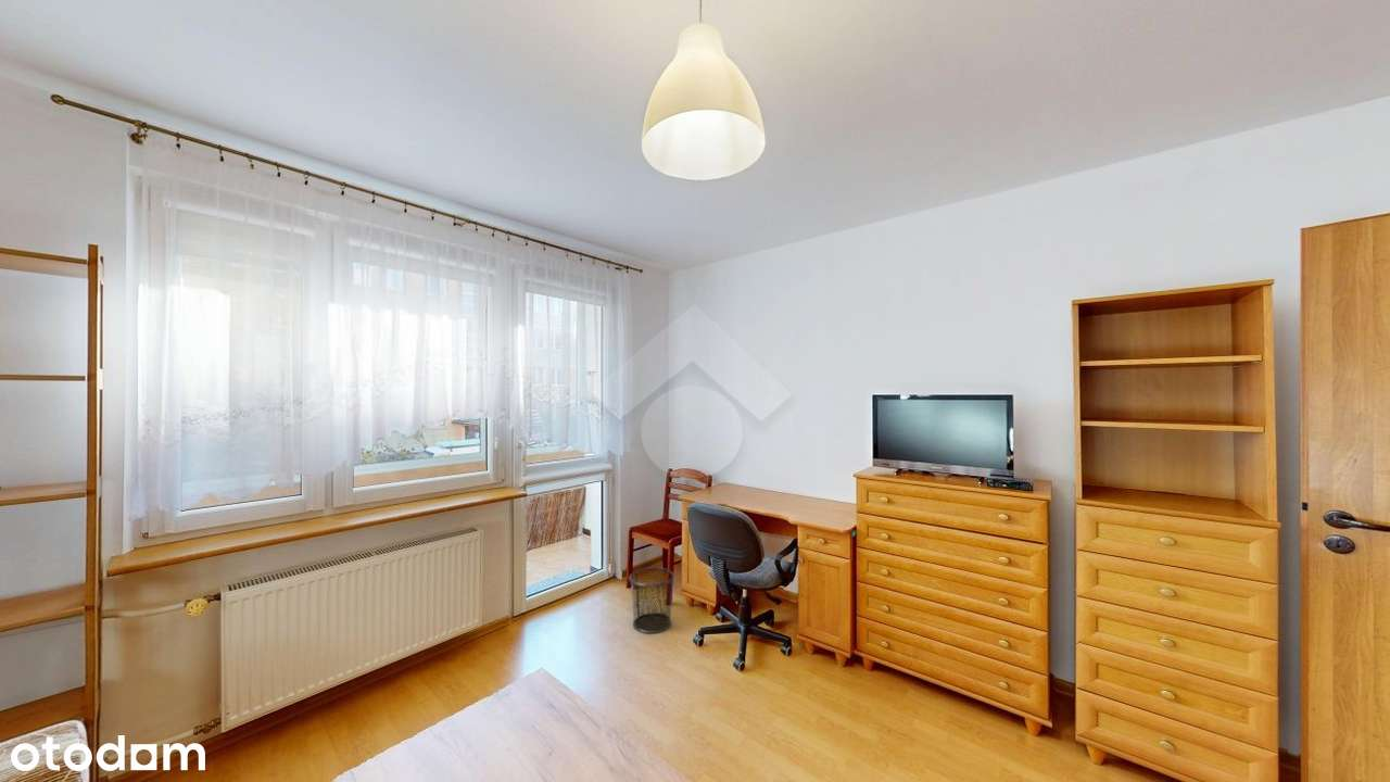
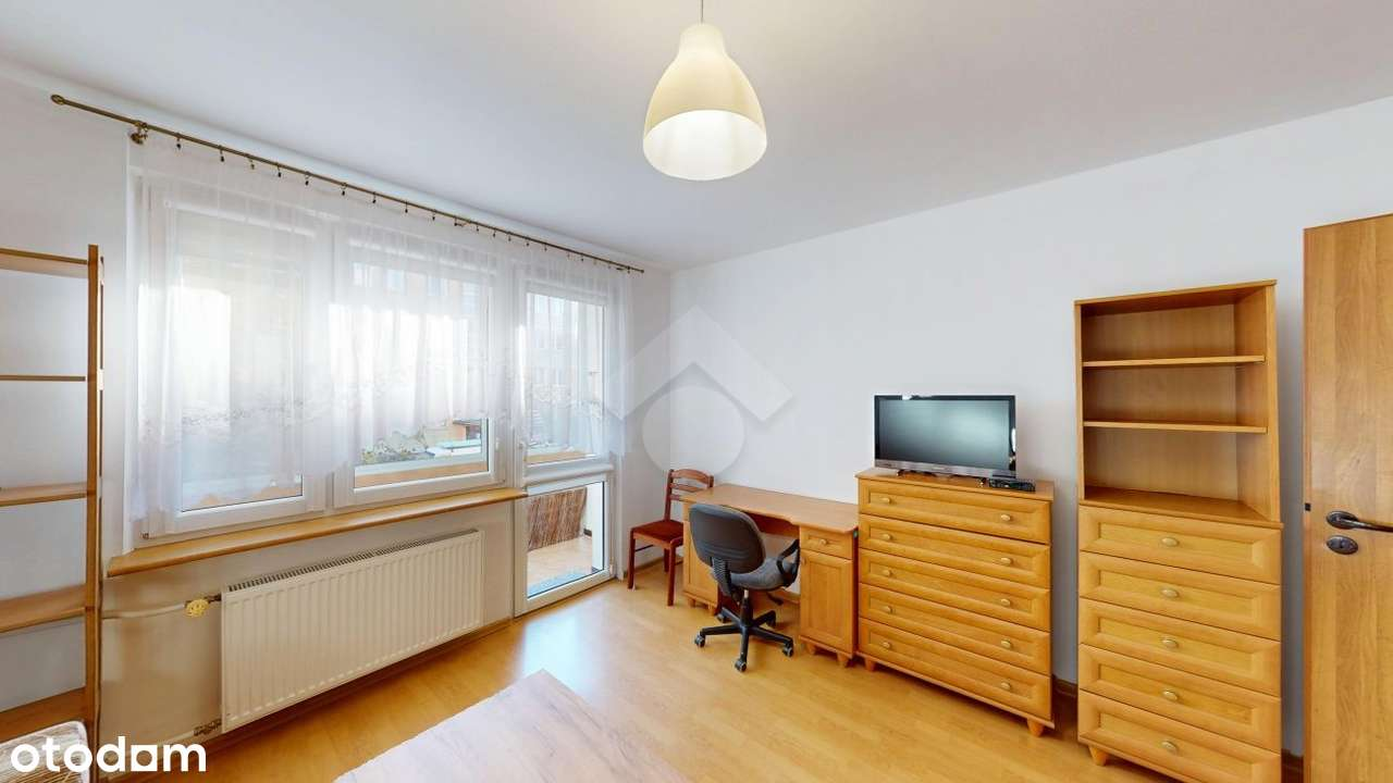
- waste bin (652, 600)
